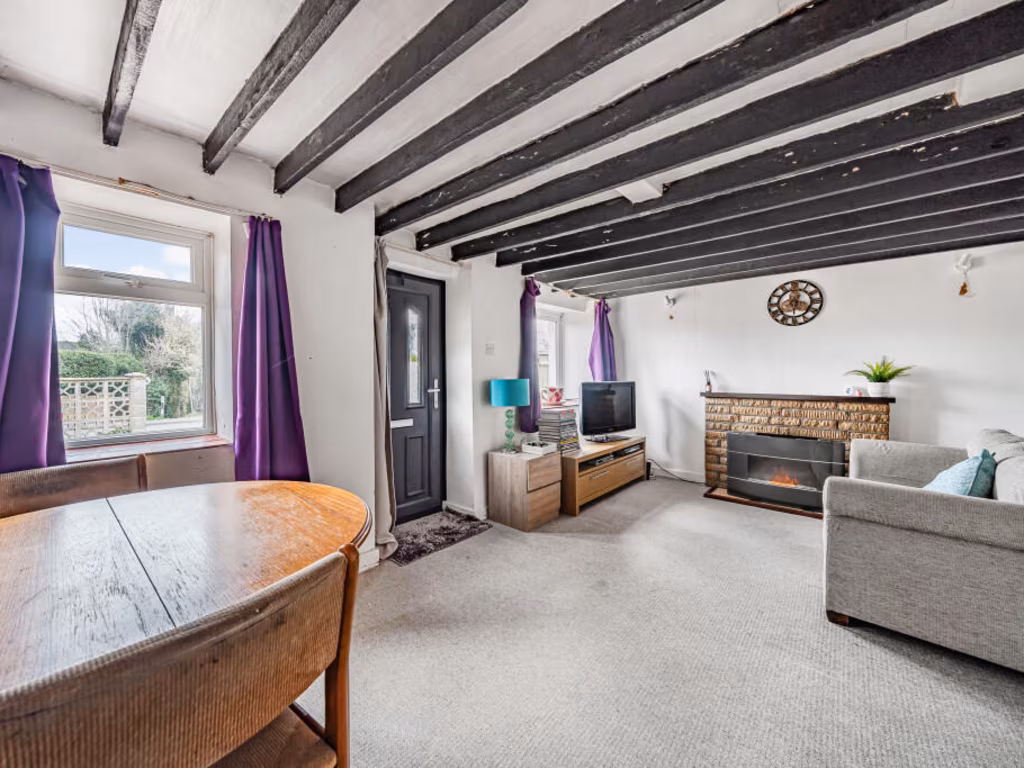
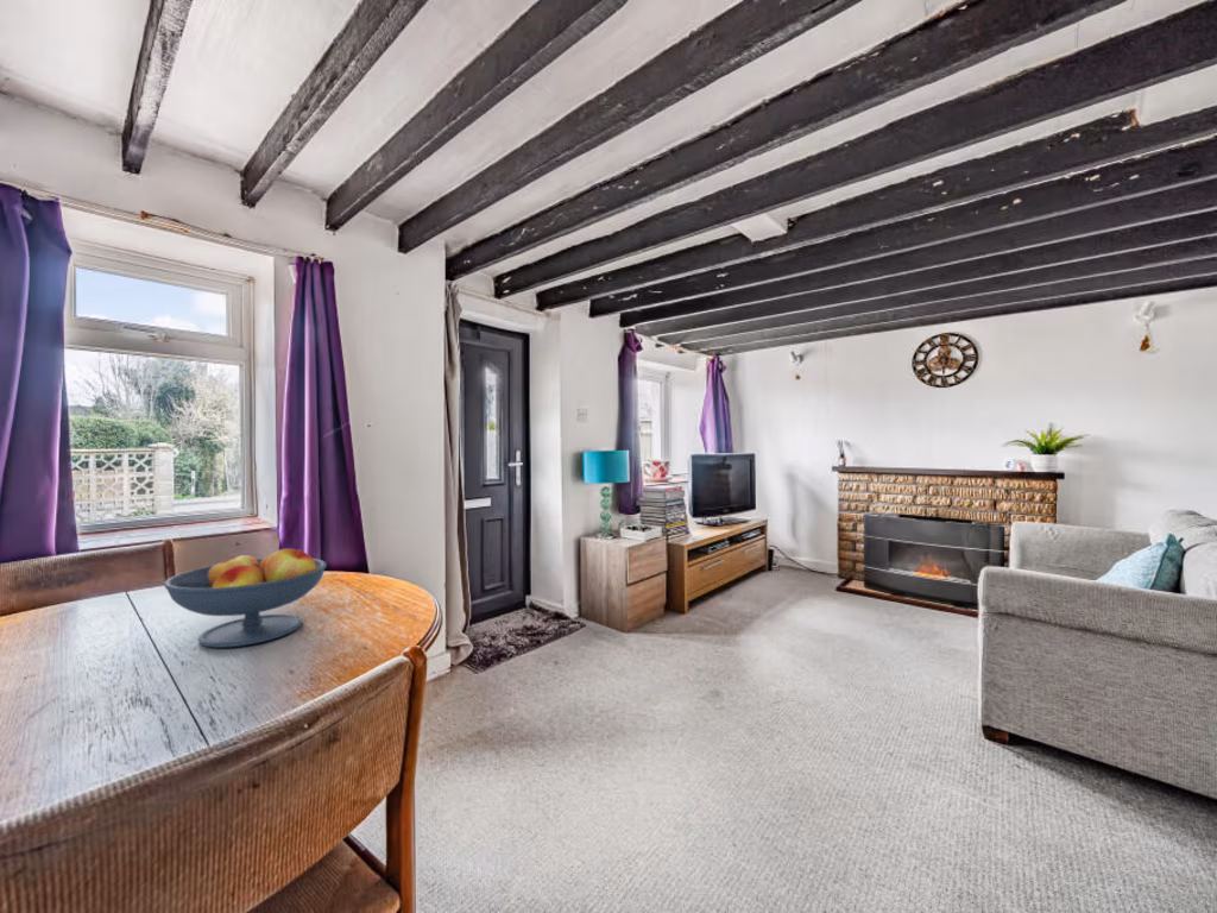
+ fruit bowl (251, 590)
